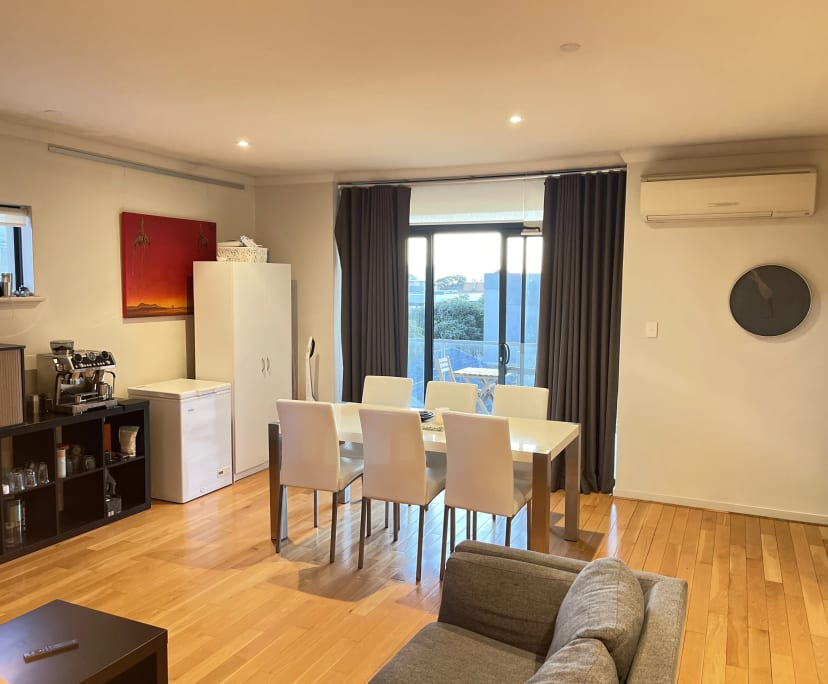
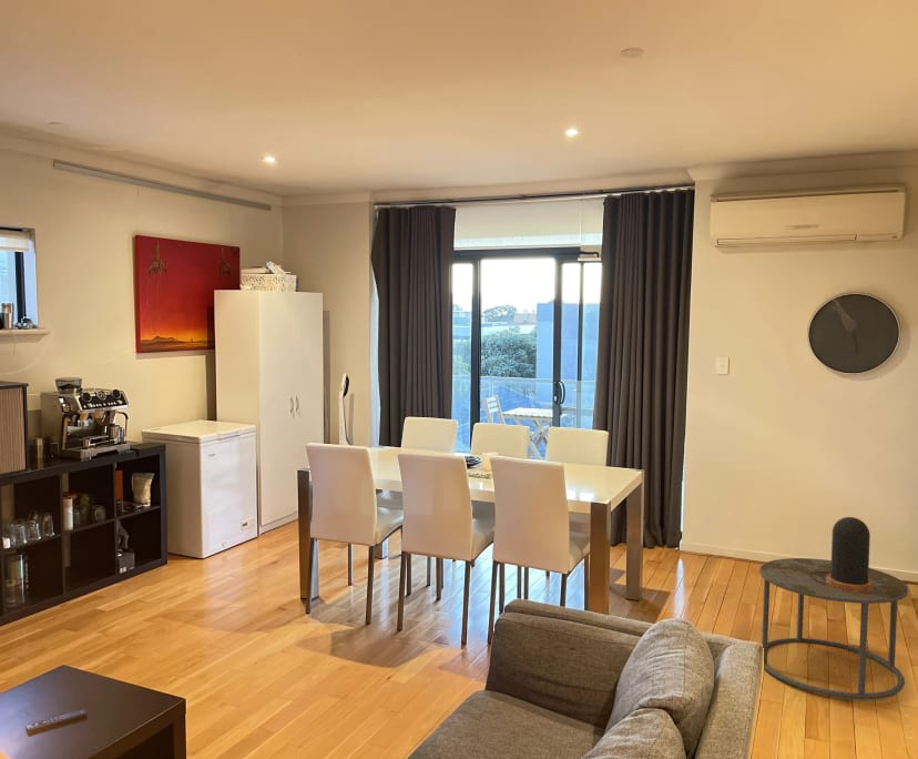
+ side table (827, 640)
+ table lamp (838, 544)
